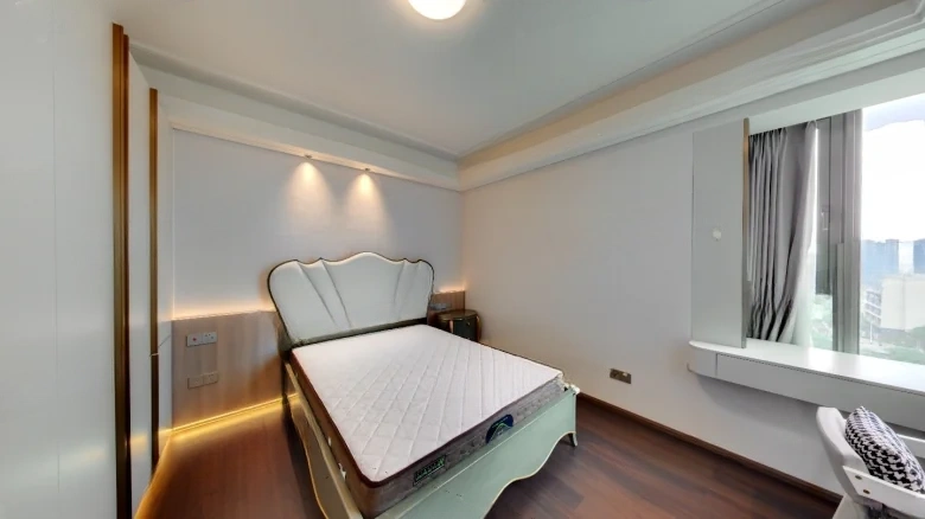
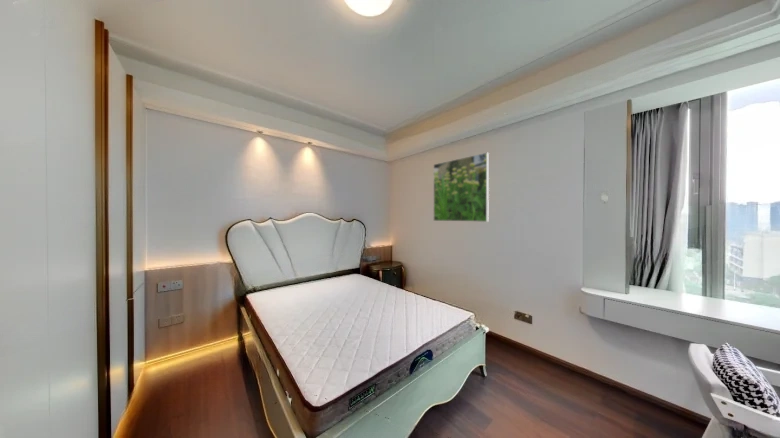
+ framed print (458, 190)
